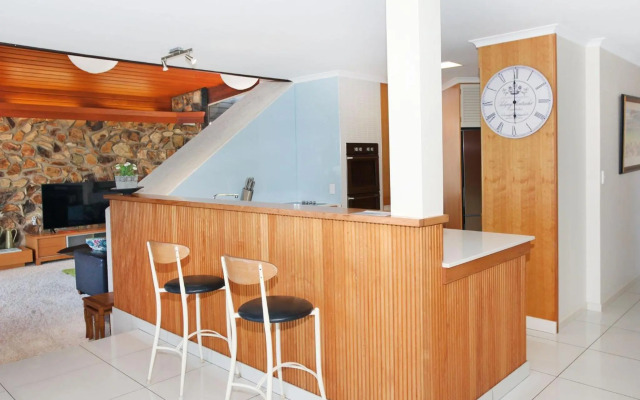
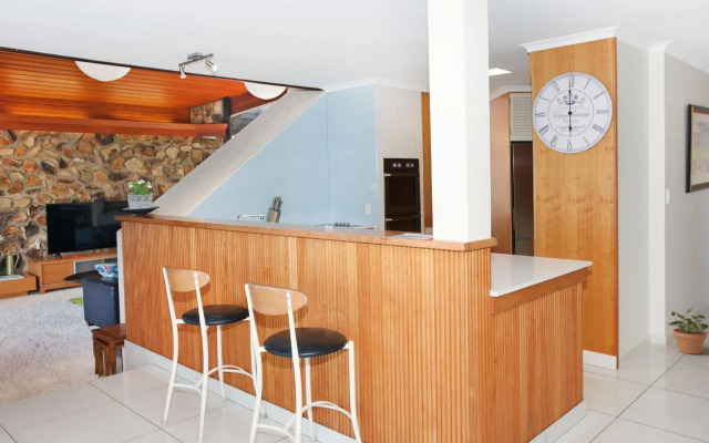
+ potted plant (689, 330)
